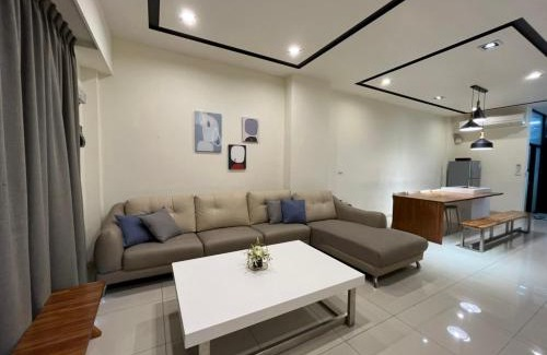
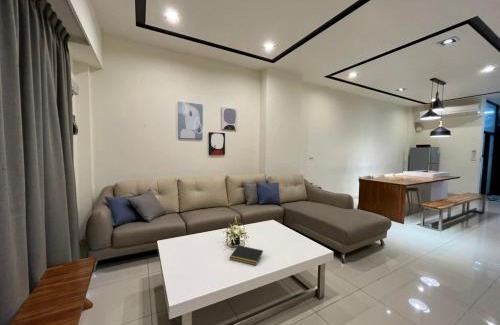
+ notepad (246, 254)
